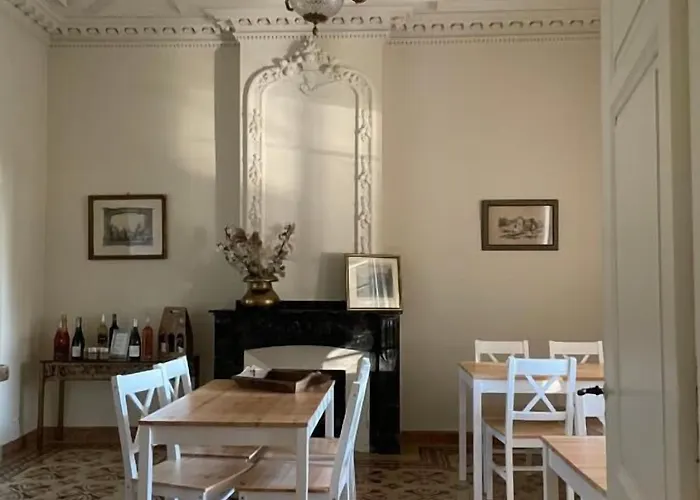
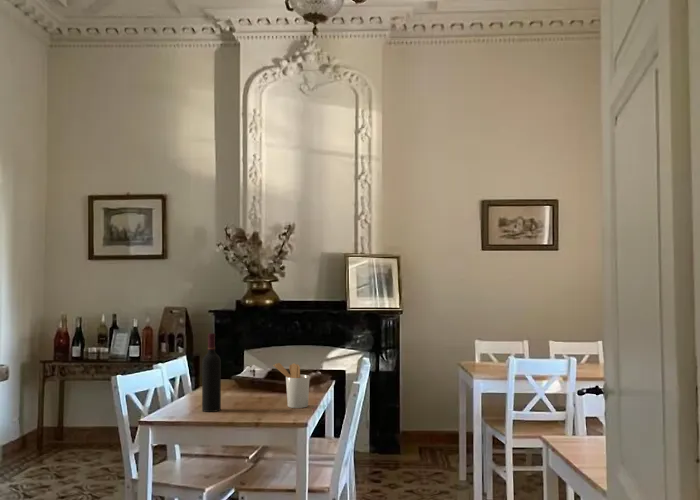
+ wine bottle (211, 371)
+ utensil holder (291, 383)
